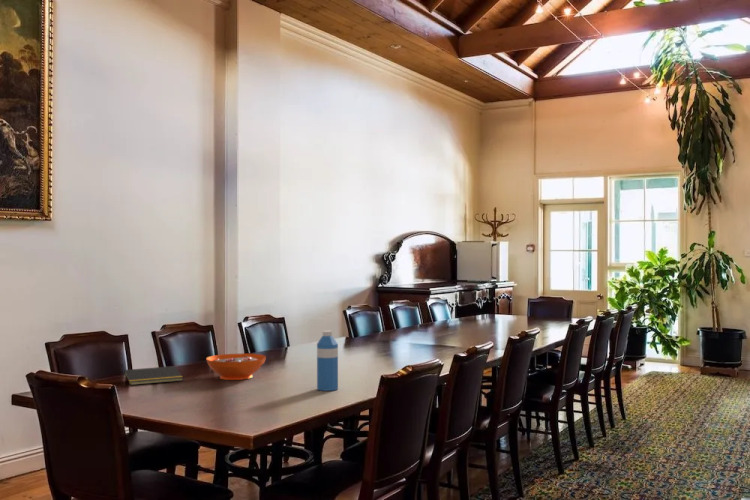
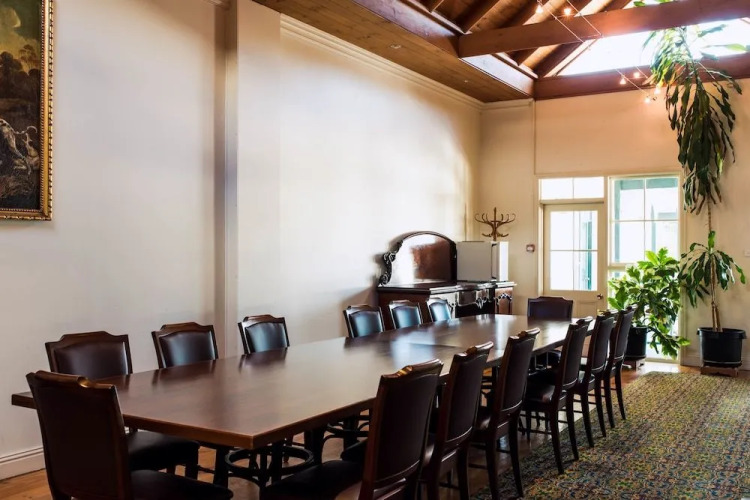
- water bottle (327, 360)
- notepad (153, 375)
- decorative bowl (236, 367)
